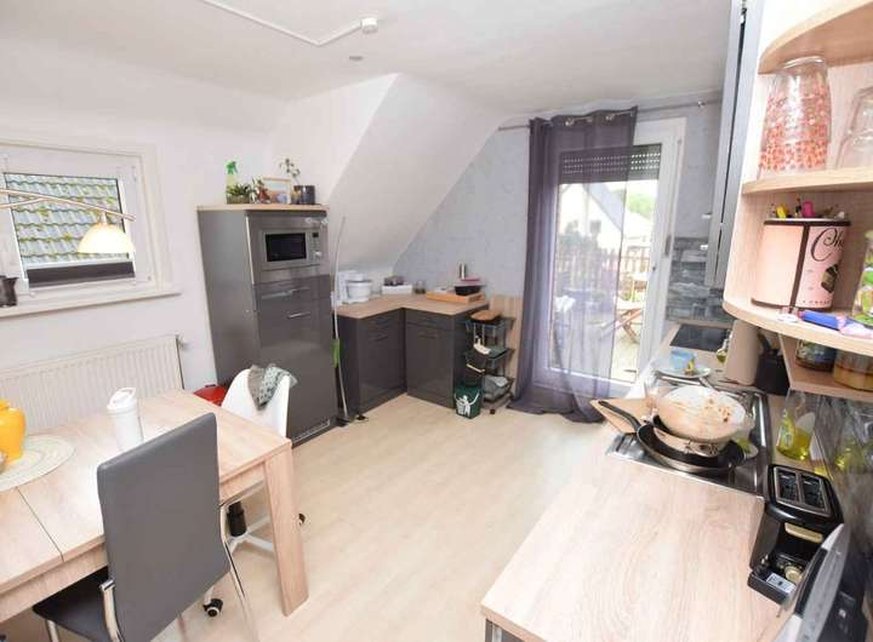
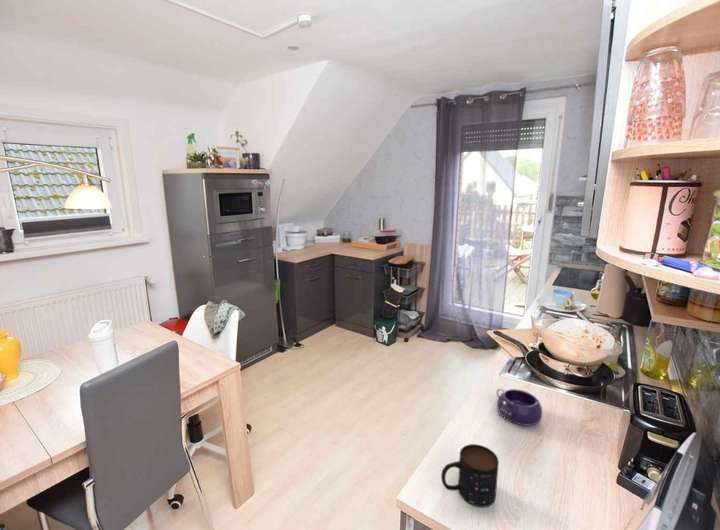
+ mug (468, 475)
+ bowl (516, 404)
